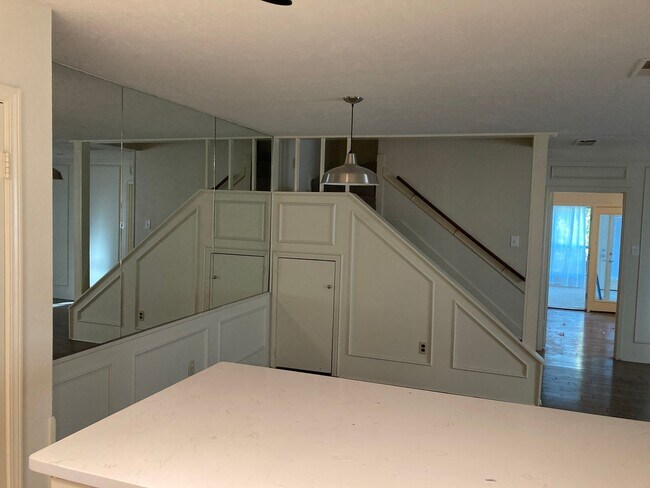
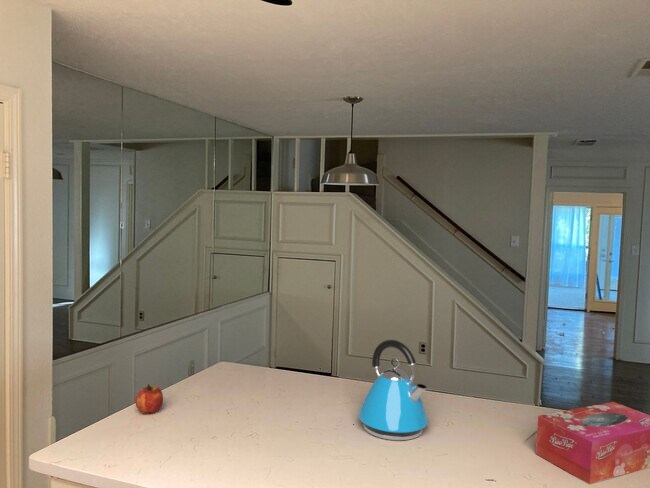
+ fruit (149, 398)
+ tissue box (602, 438)
+ kettle (392, 383)
